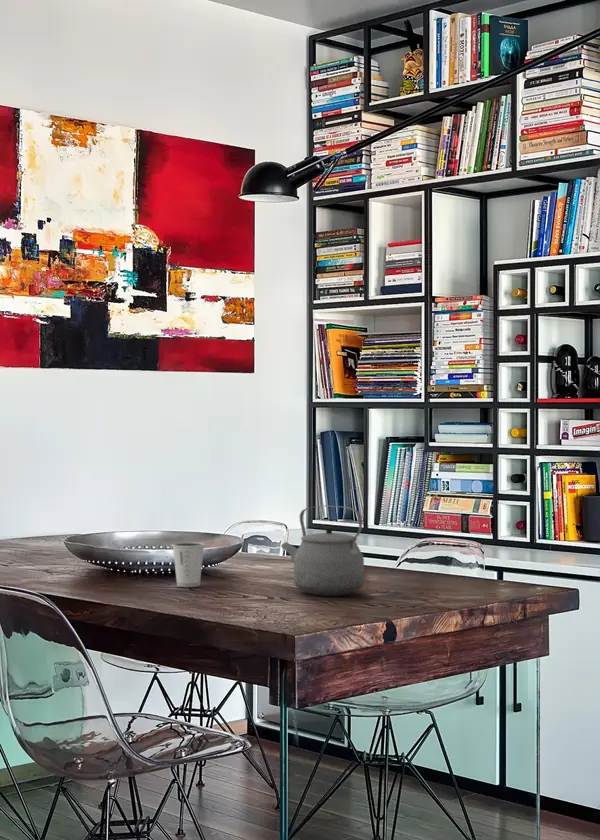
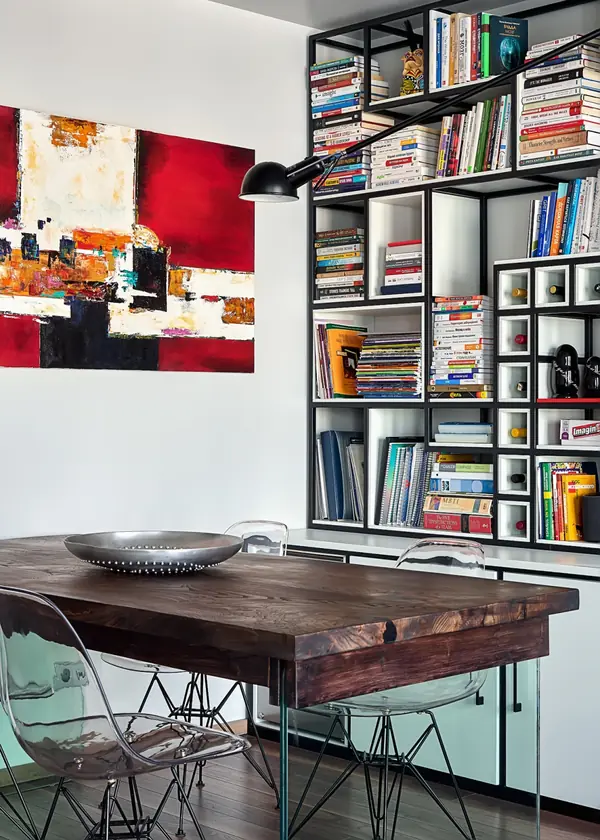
- tea kettle (320, 548)
- dixie cup (188, 564)
